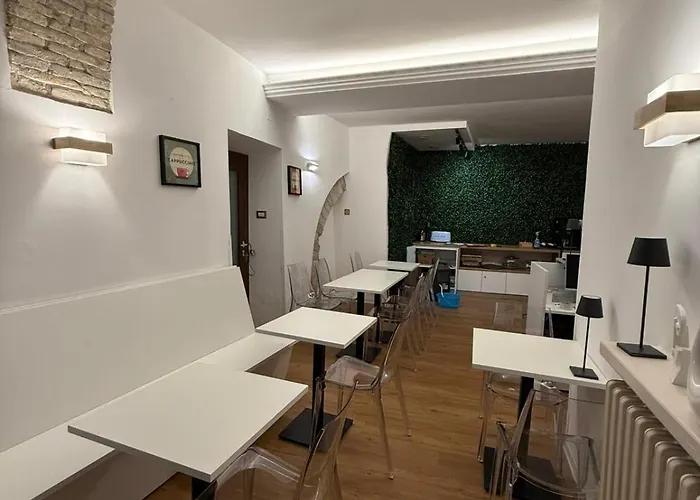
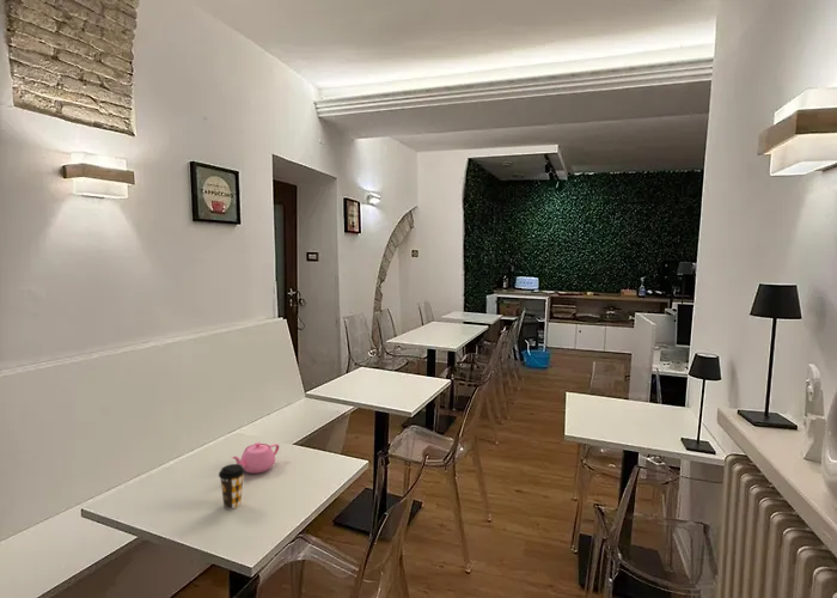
+ teapot (256, 456)
+ coffee cup (232, 486)
